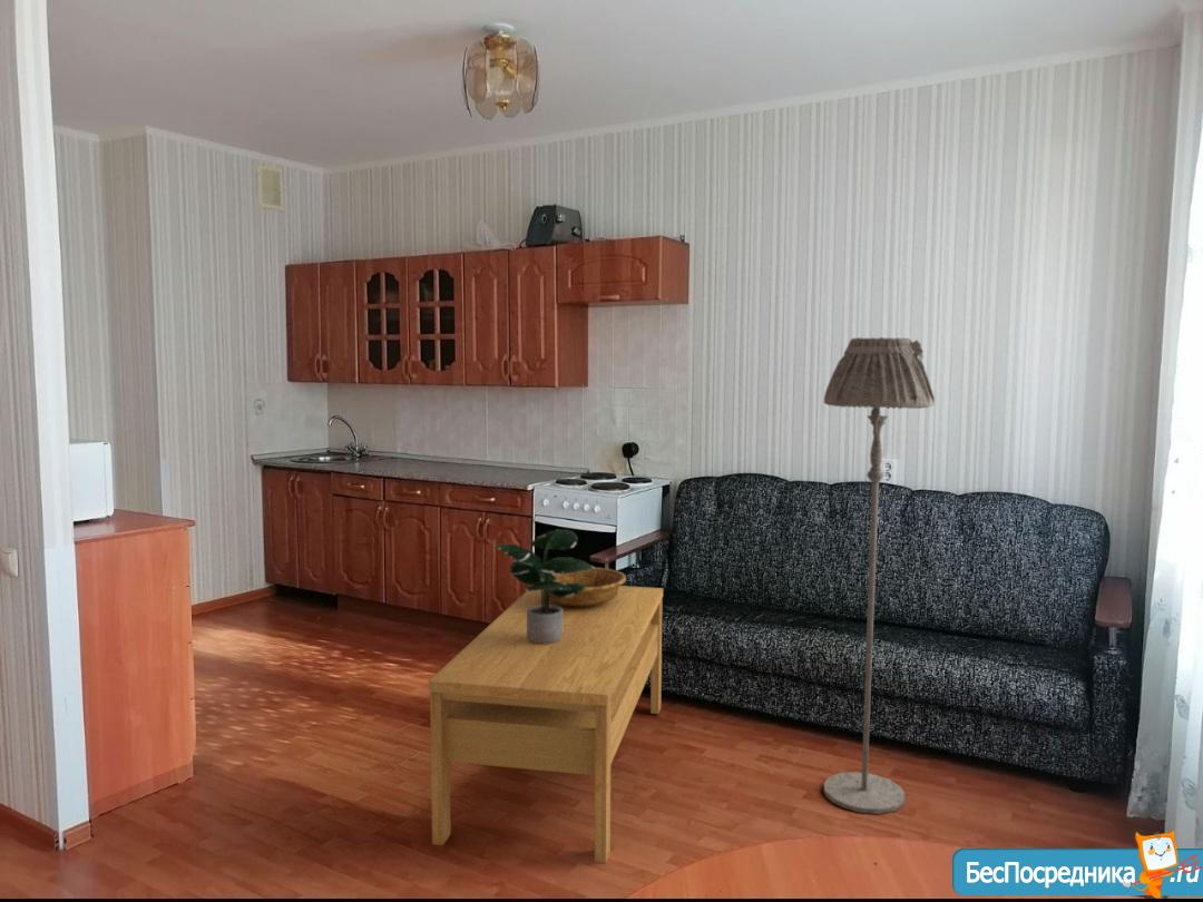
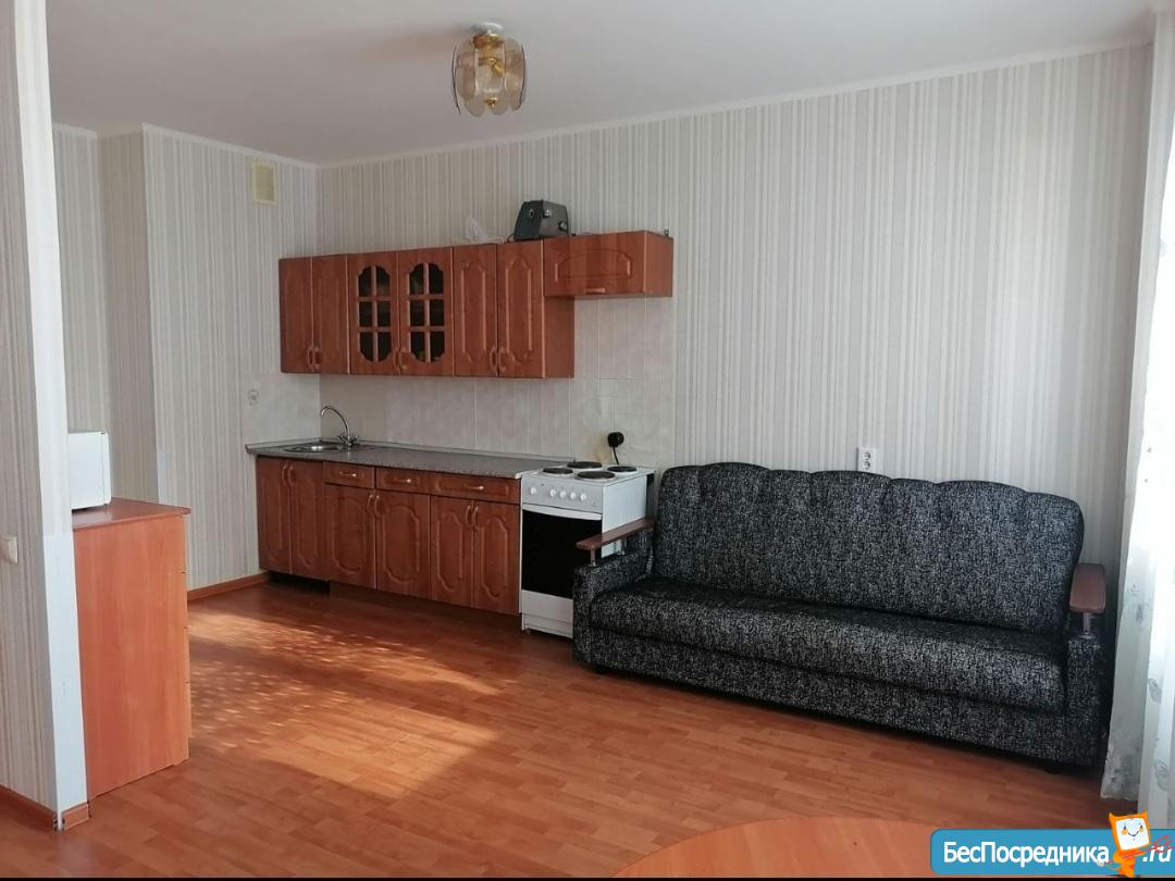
- ceramic bowl (584, 588)
- floor lamp (871, 572)
- potted plant (549, 587)
- coffee table (565, 696)
